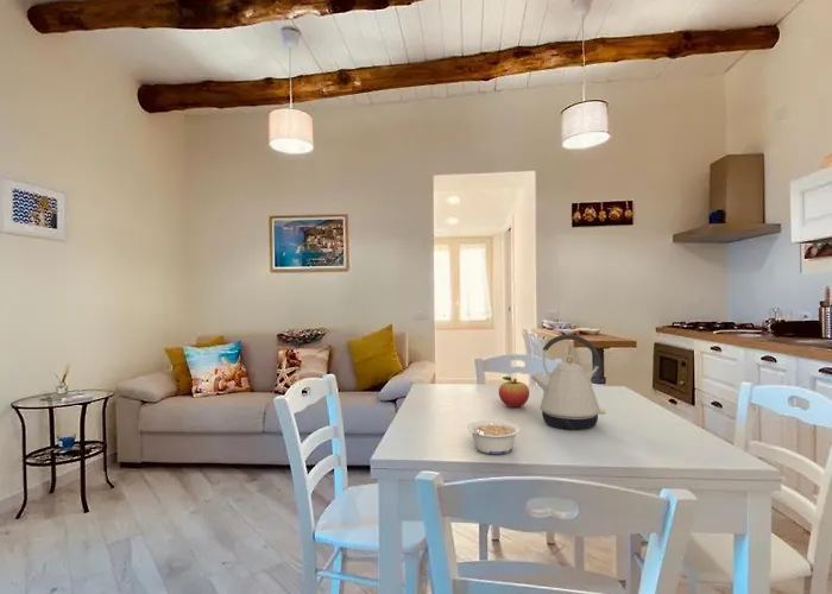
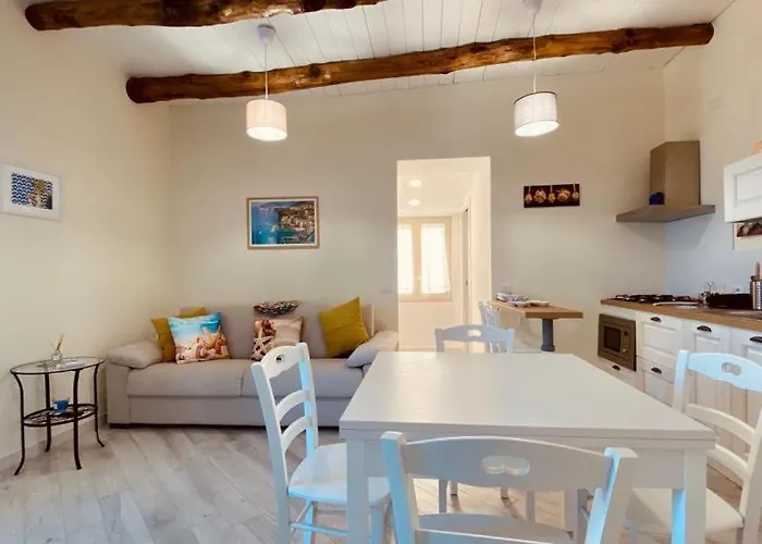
- legume (493, 436)
- kettle (567, 379)
- fruit (513, 390)
